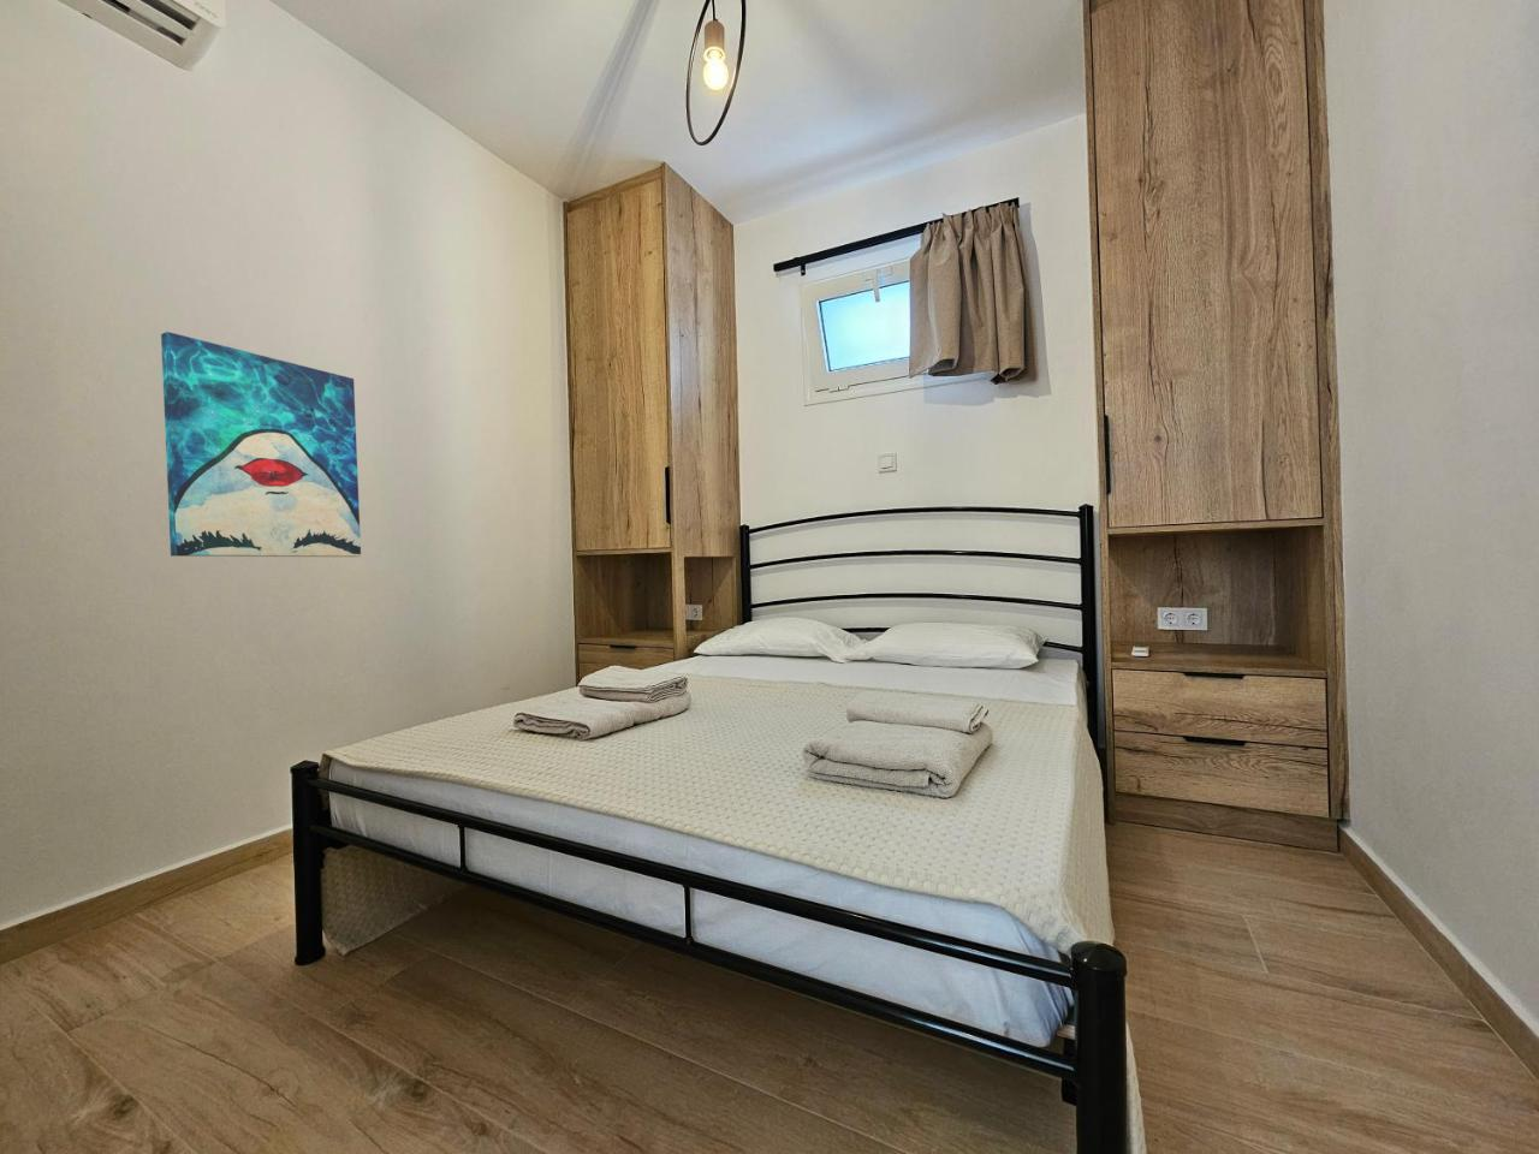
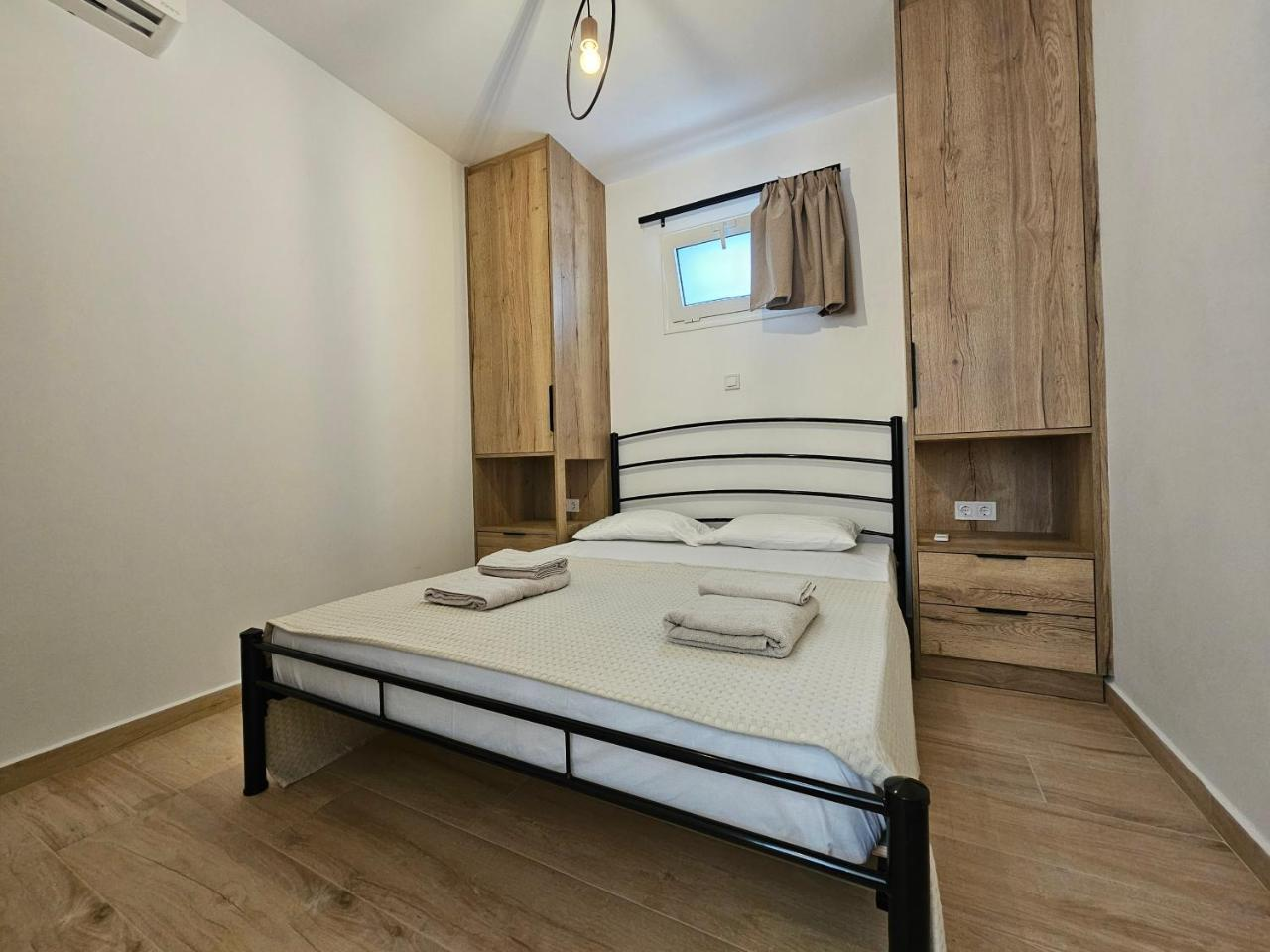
- wall art (271, 457)
